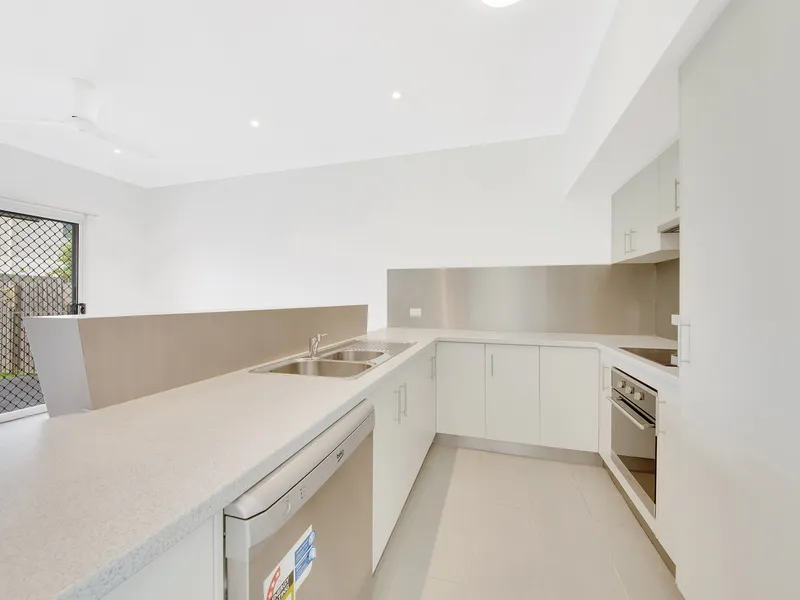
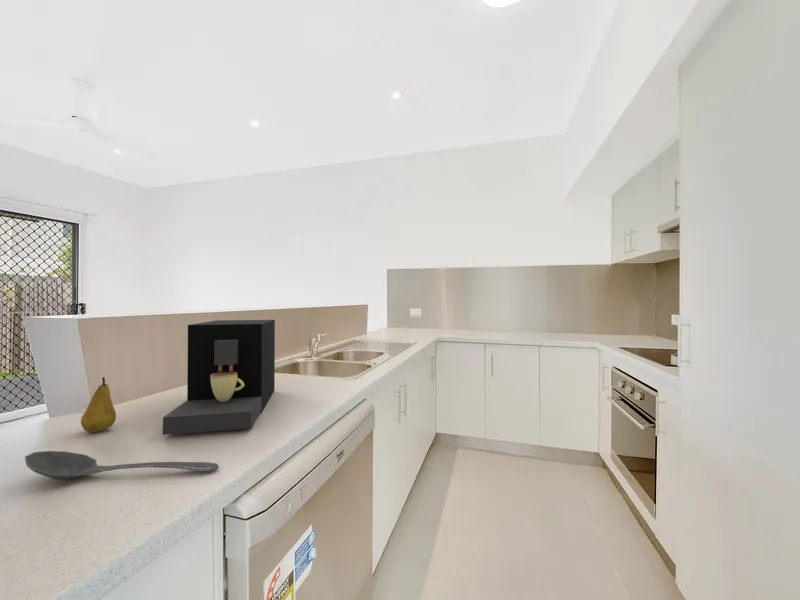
+ stirrer (126, 464)
+ coffee maker (230, 366)
+ fruit (98, 403)
